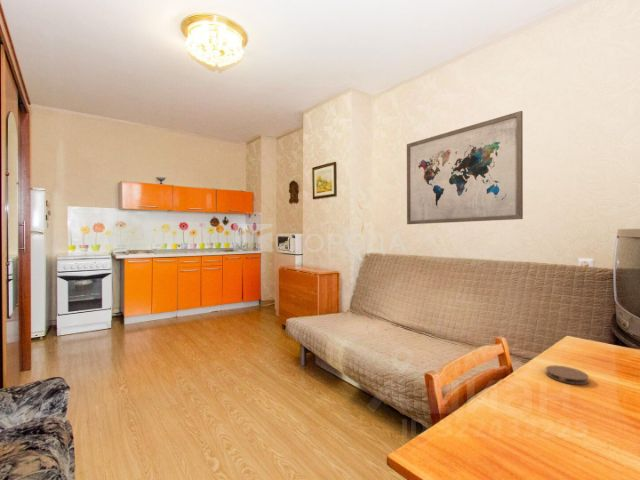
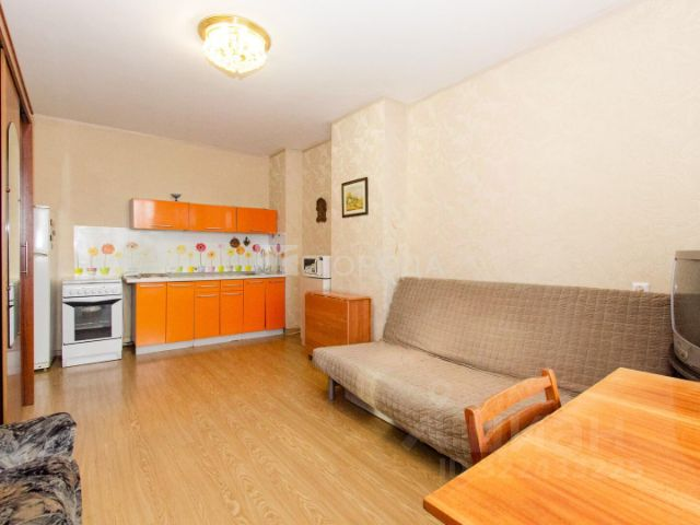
- wall art (456, 176)
- coaster (566, 374)
